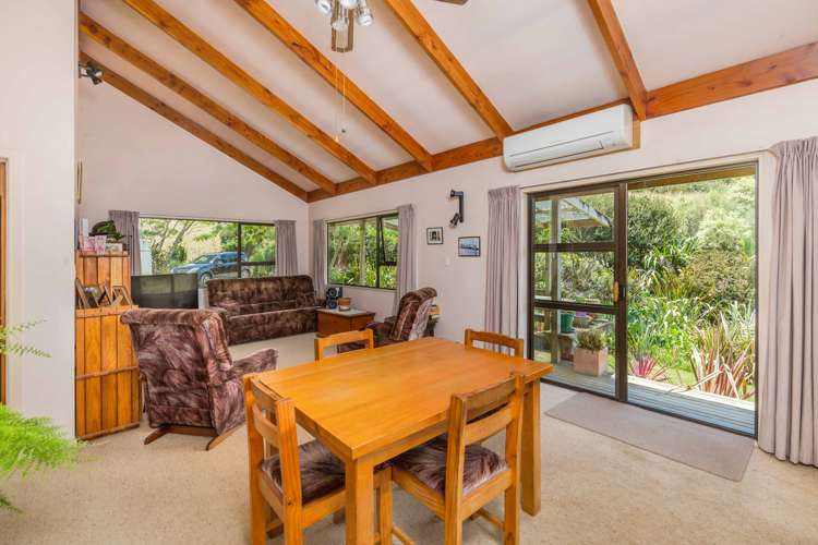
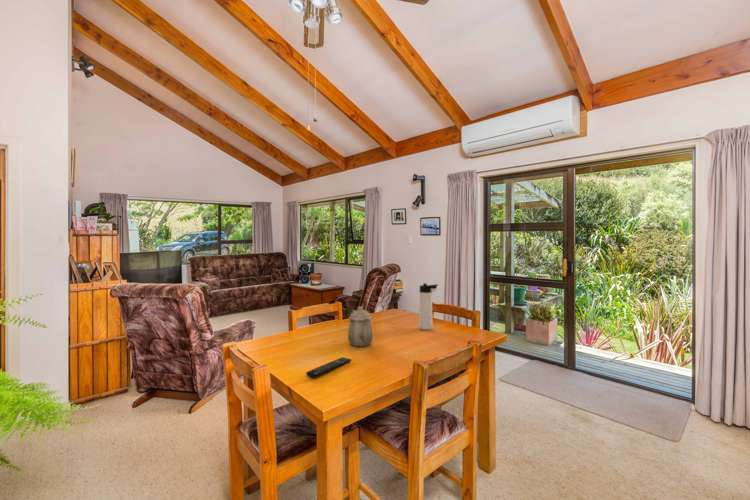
+ remote control (329, 367)
+ thermos bottle (428, 306)
+ teapot (360, 325)
